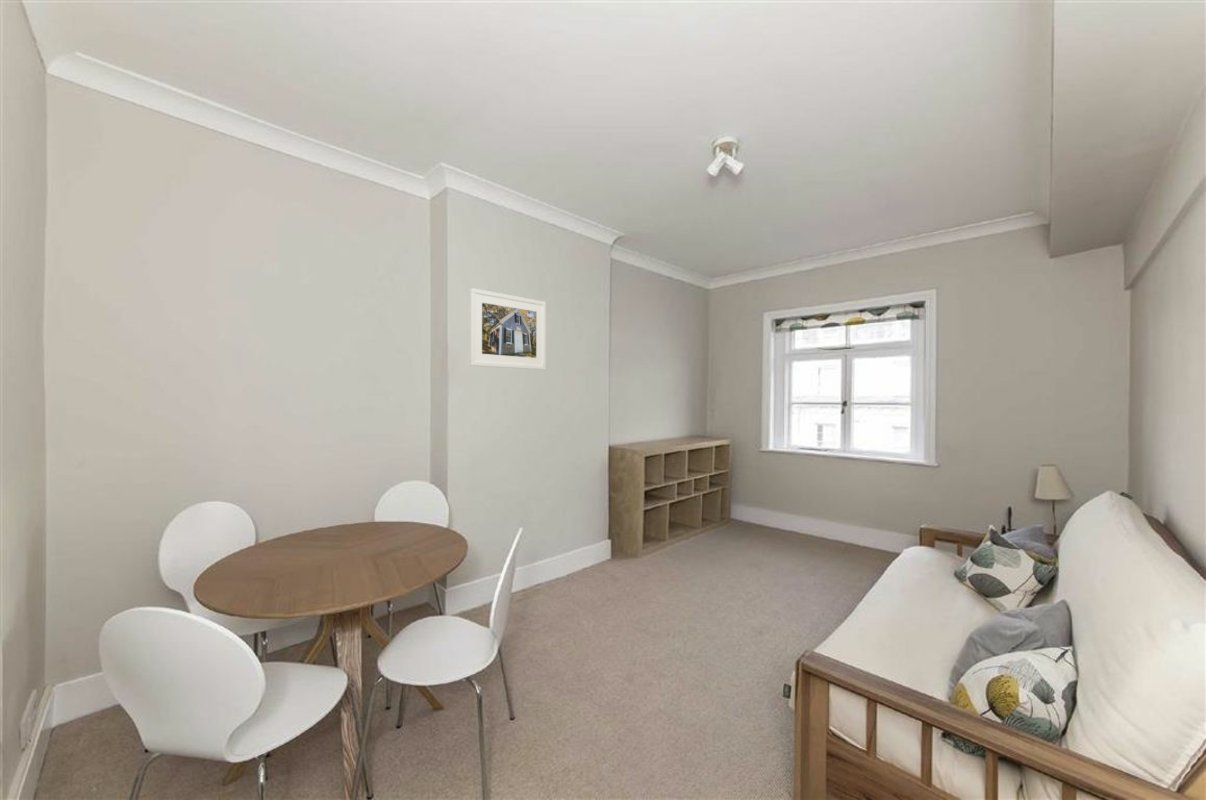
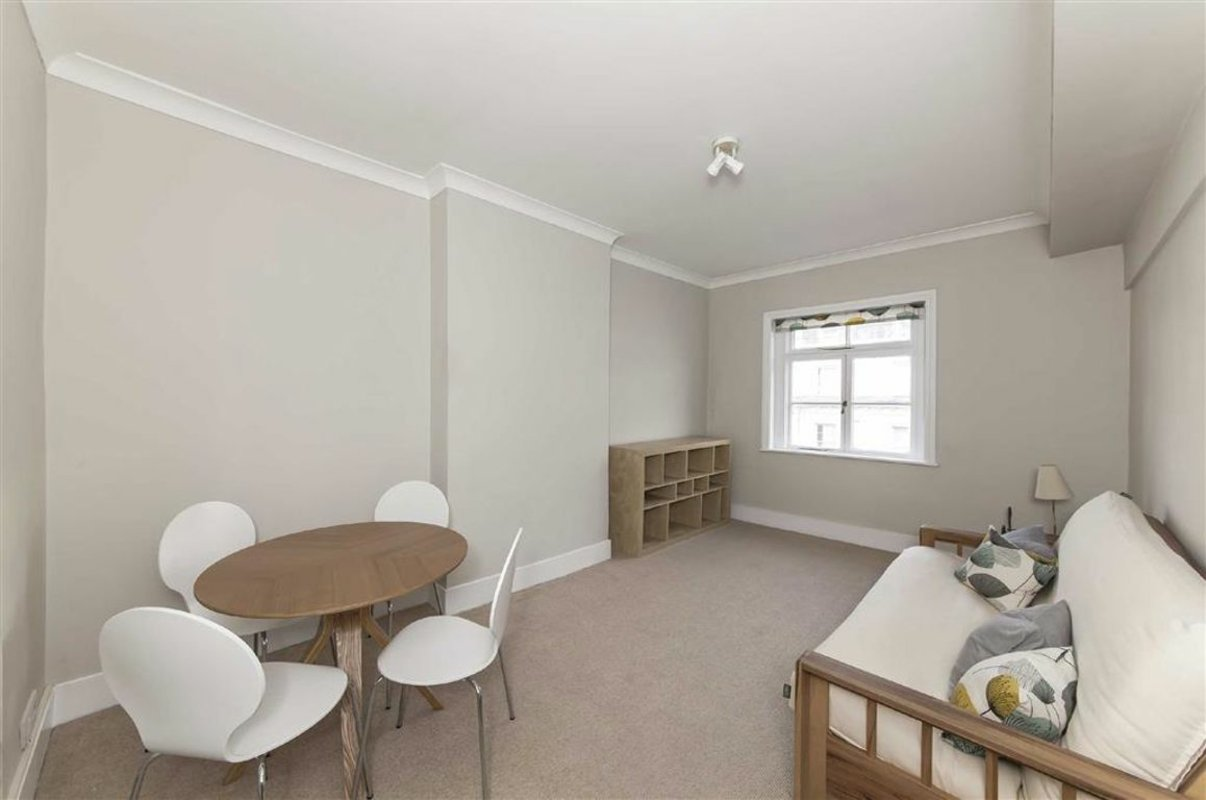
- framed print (510, 331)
